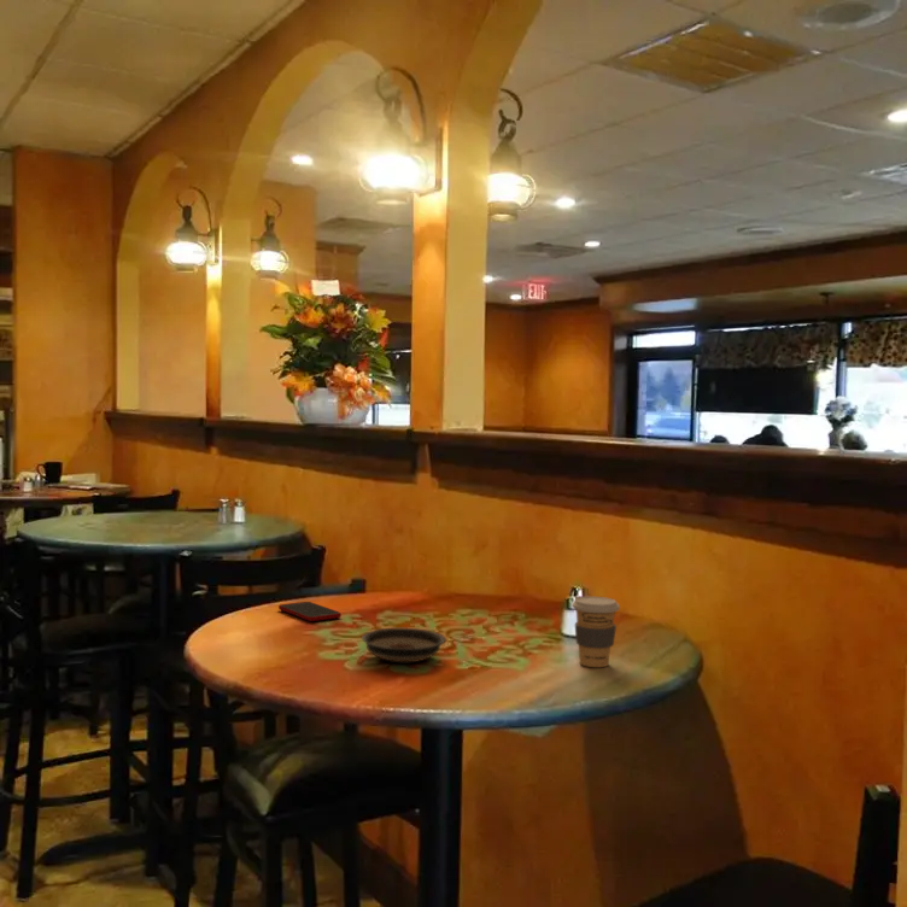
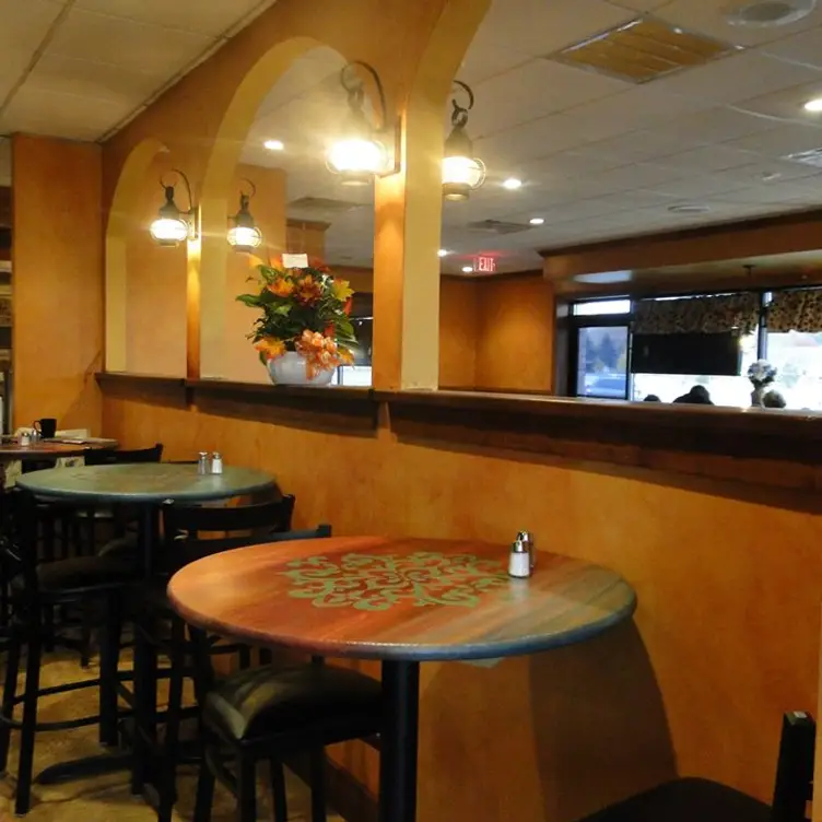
- coffee cup (595, 631)
- cell phone (309, 610)
- saucer (403, 648)
